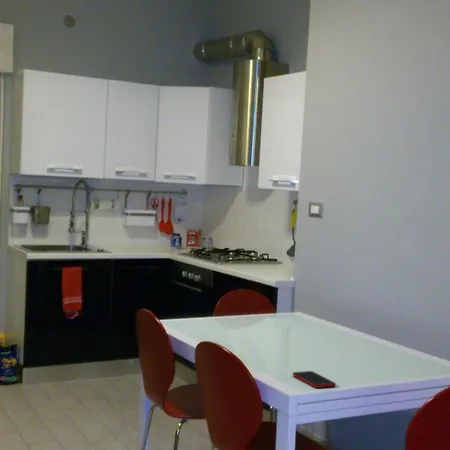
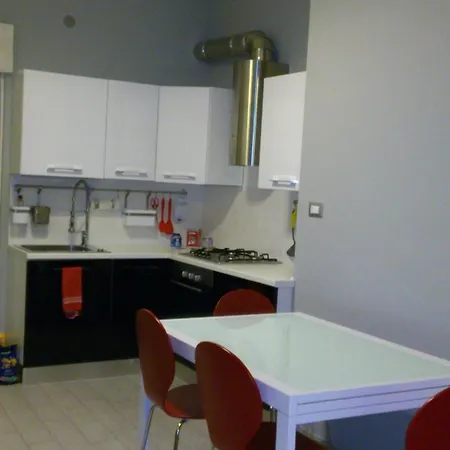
- cell phone (313, 379)
